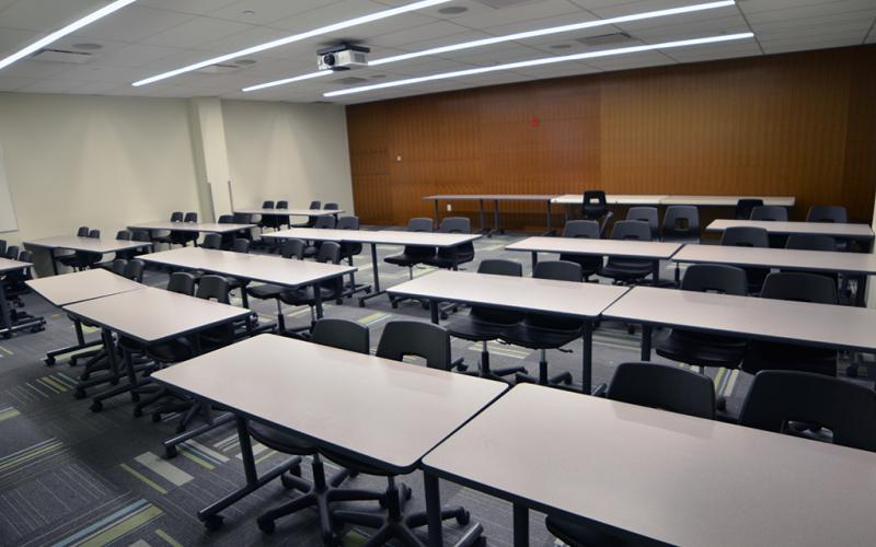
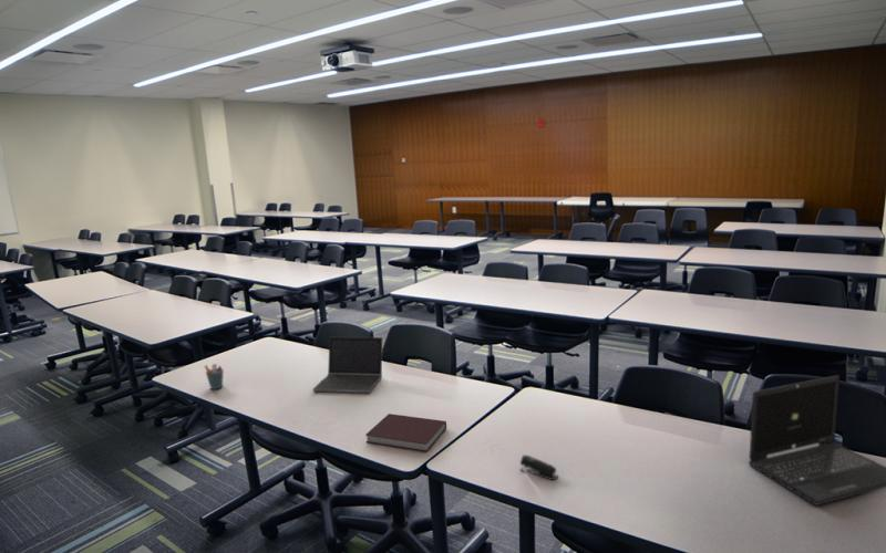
+ pen holder (214, 374)
+ laptop (827, 436)
+ stapler (538, 466)
+ notebook (406, 431)
+ laptop computer (348, 363)
